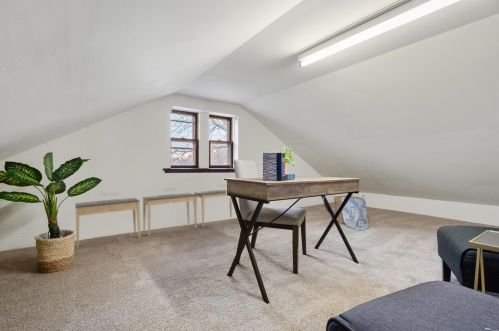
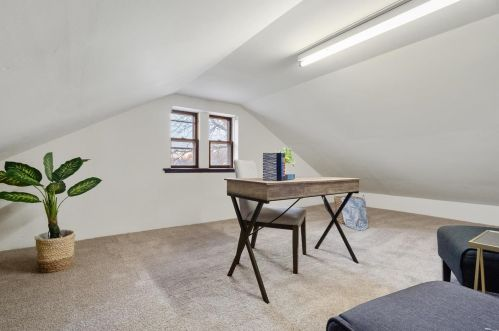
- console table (167, 203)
